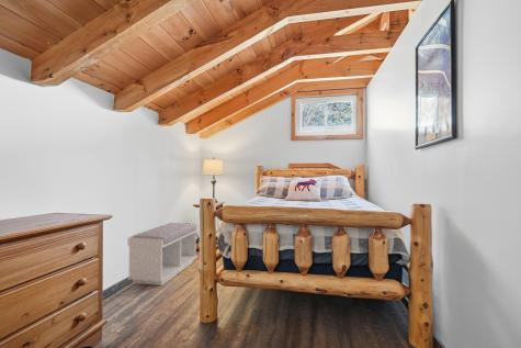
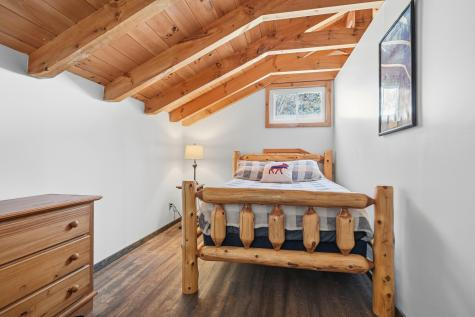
- bench (167, 249)
